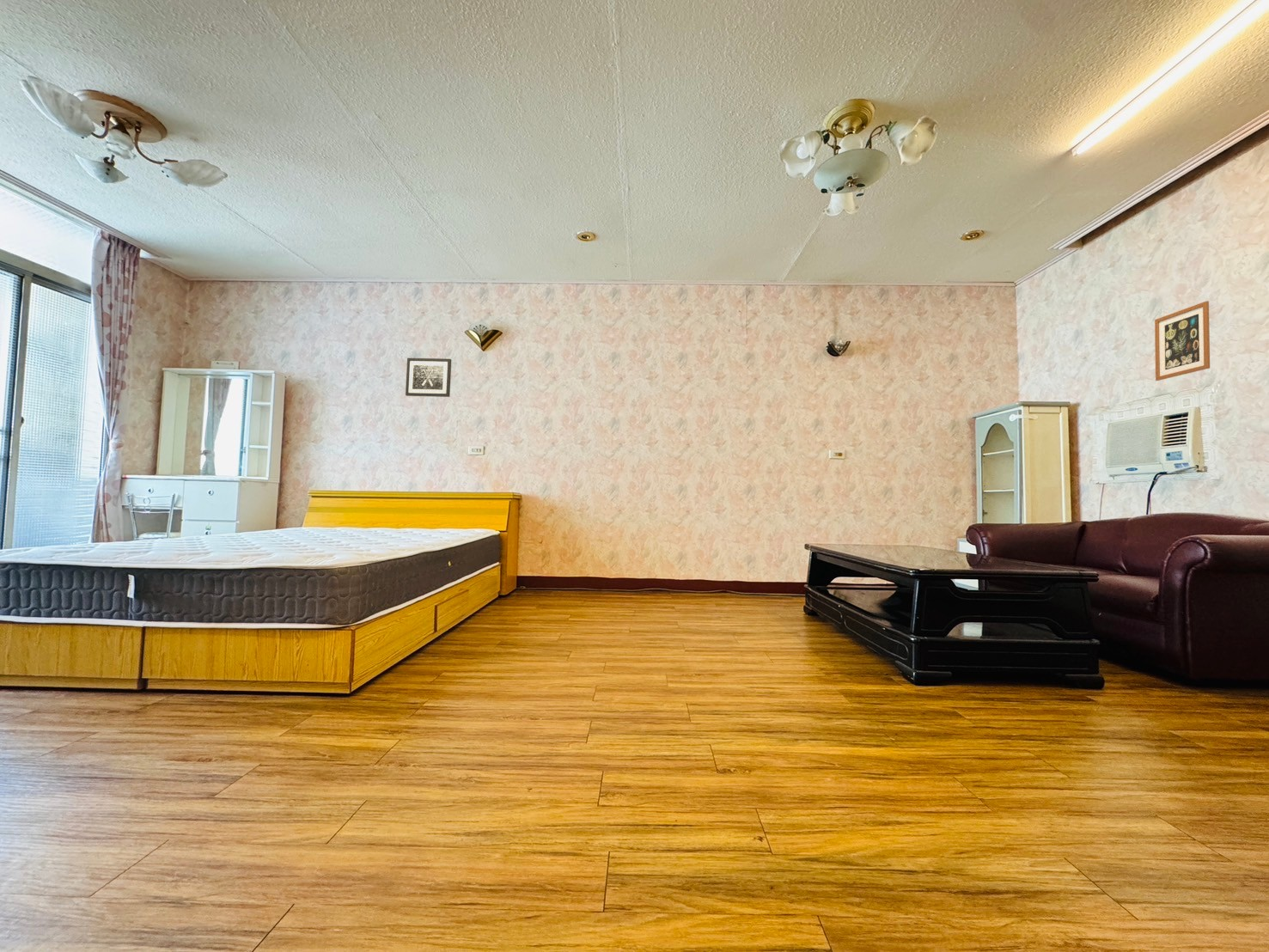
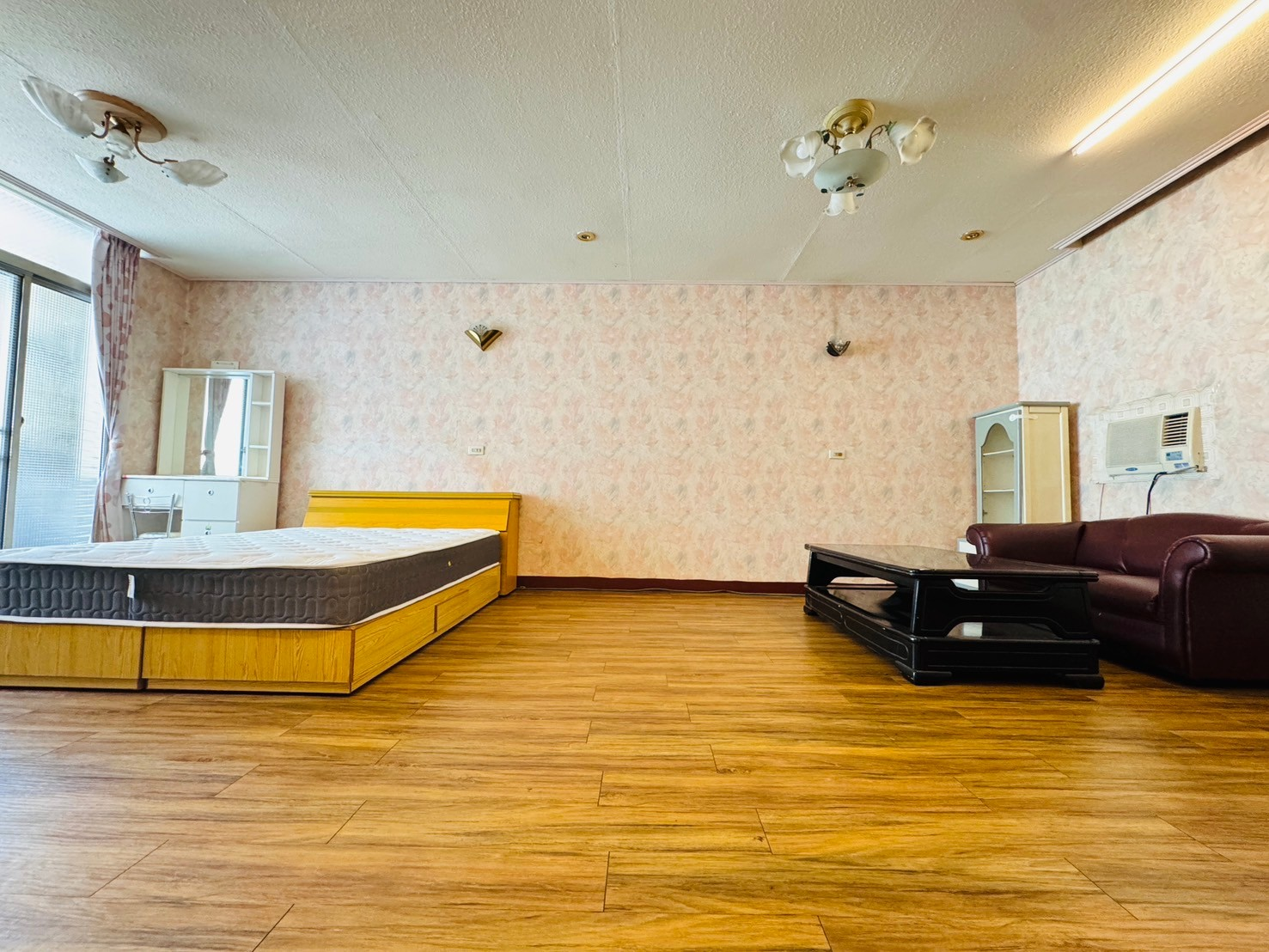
- wall art (1181, 342)
- wall art (428, 377)
